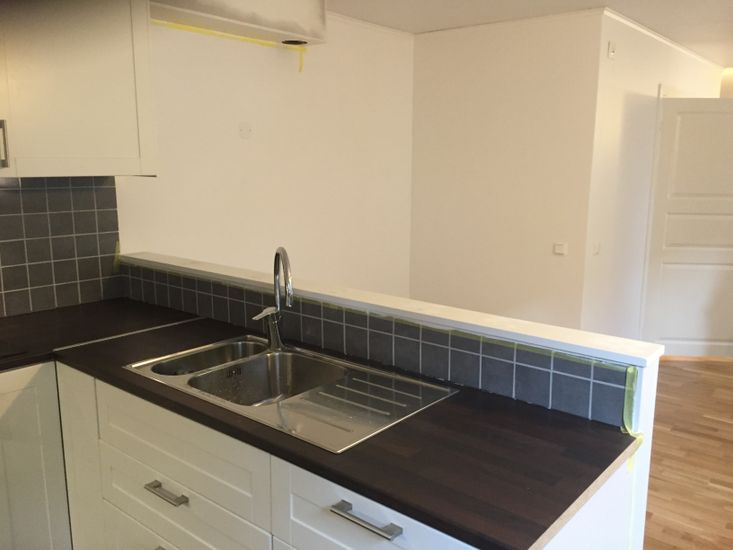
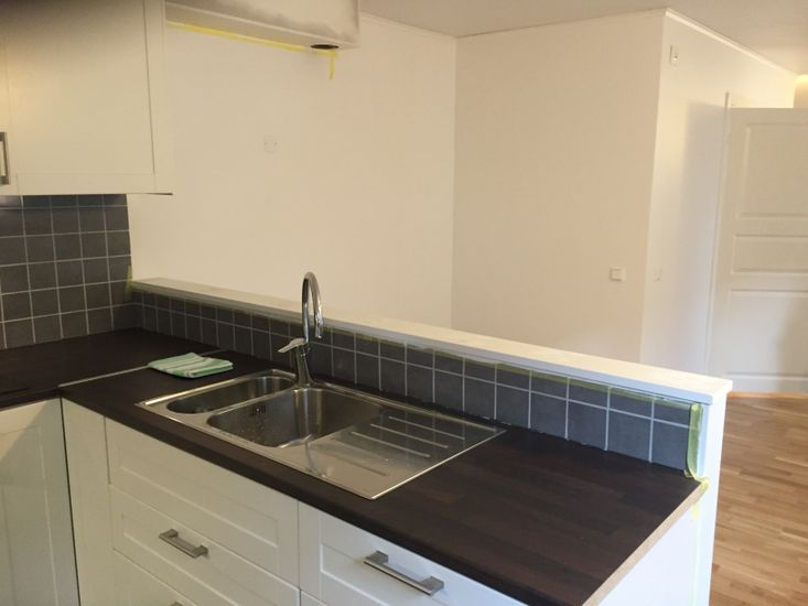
+ dish towel (191, 365)
